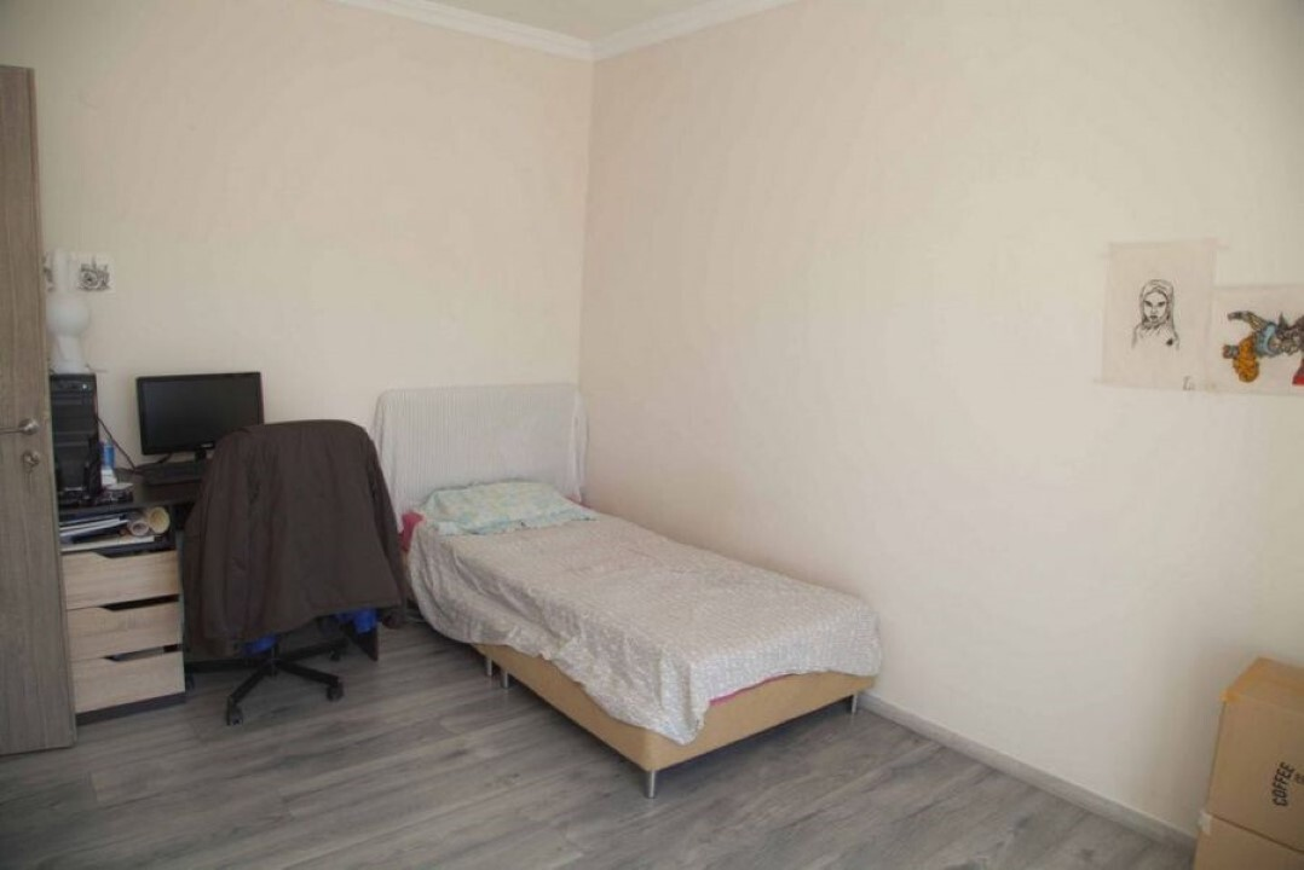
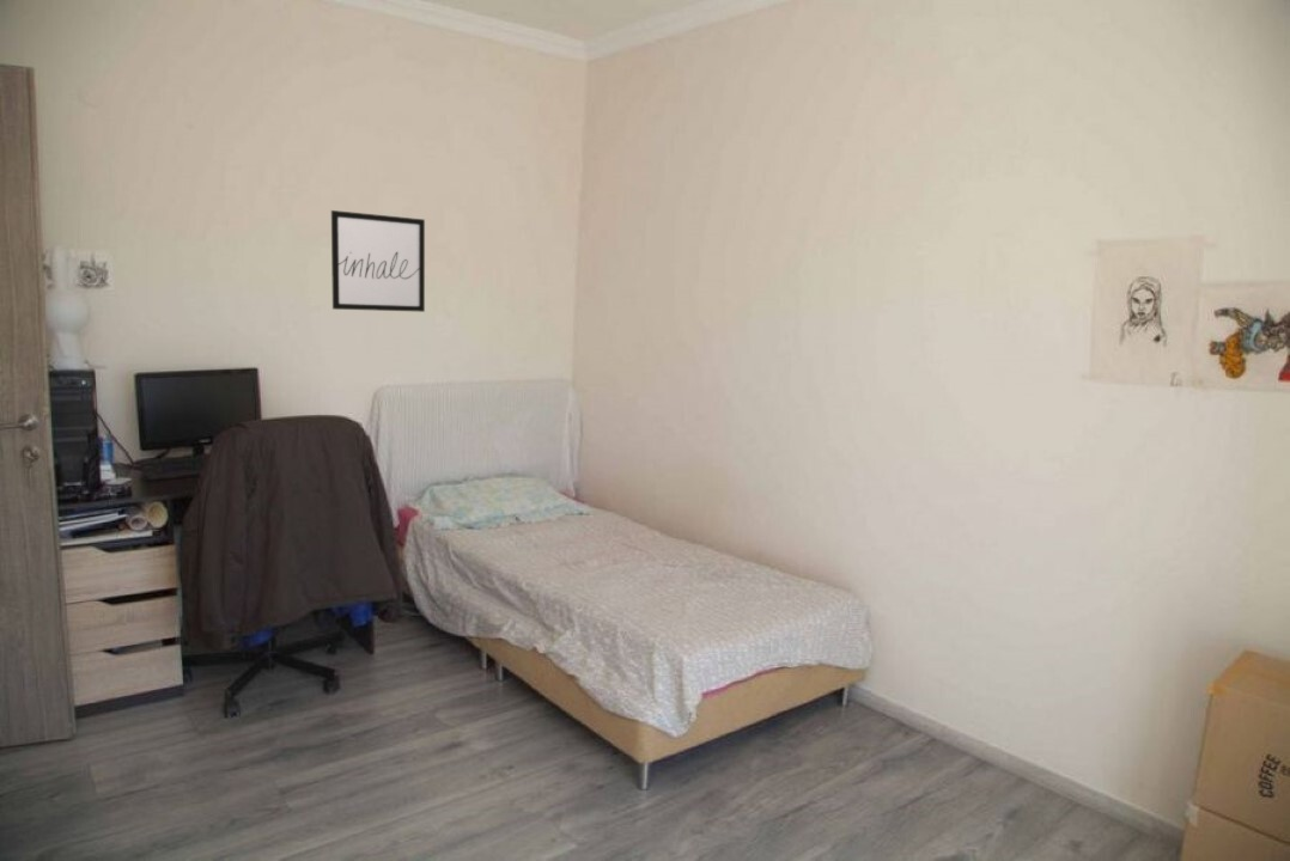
+ wall art (379, 263)
